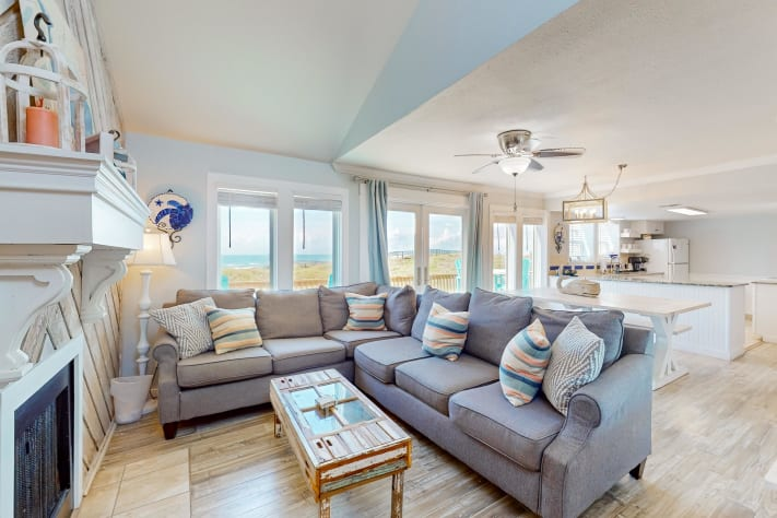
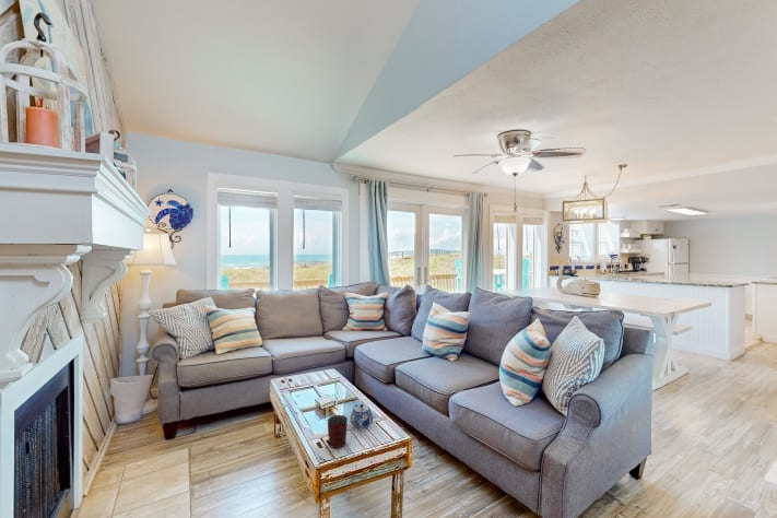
+ mug (338, 433)
+ teapot (362, 414)
